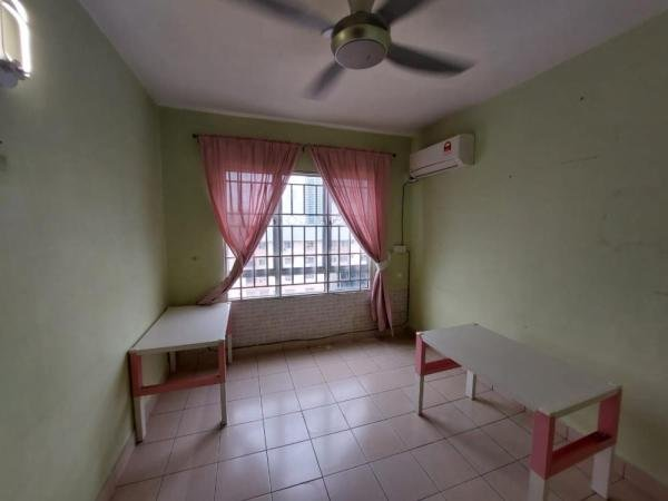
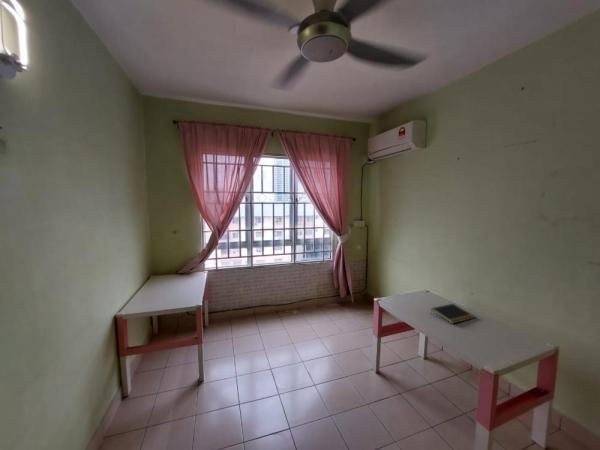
+ notepad (452, 313)
